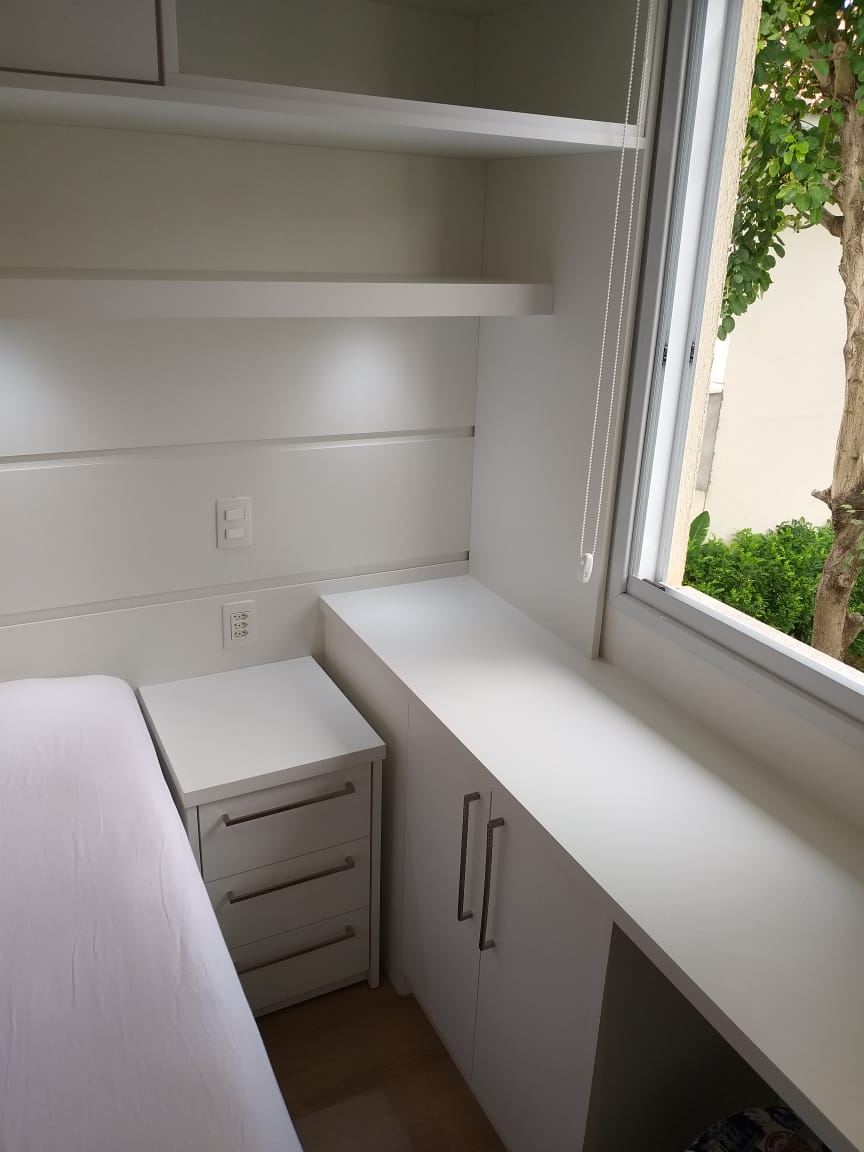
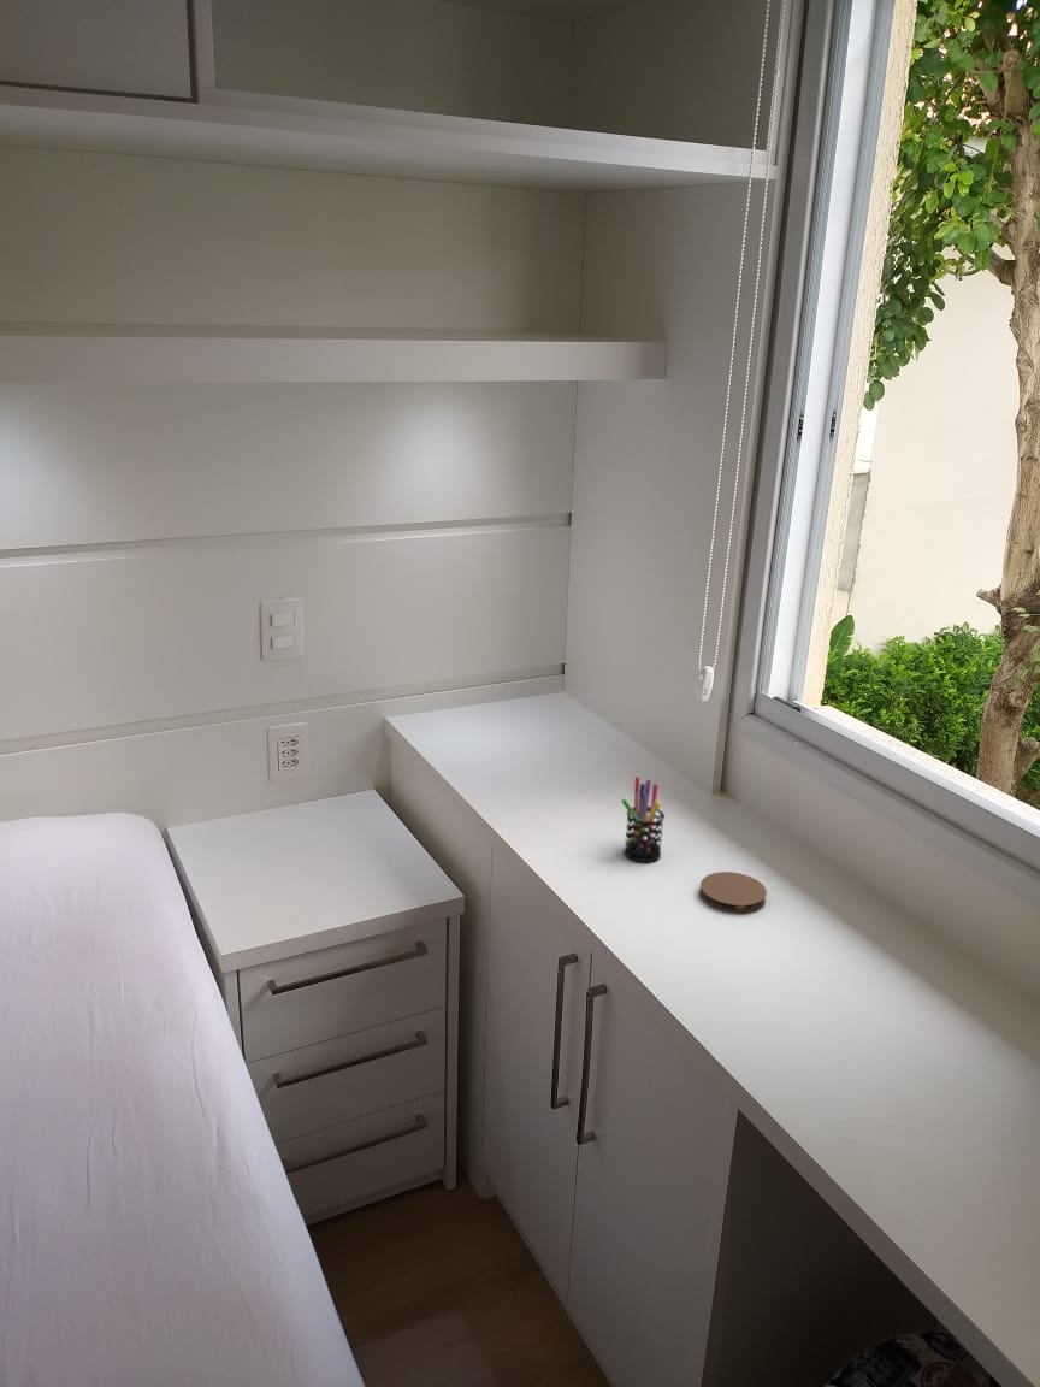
+ coaster (732, 891)
+ pen holder (639, 819)
